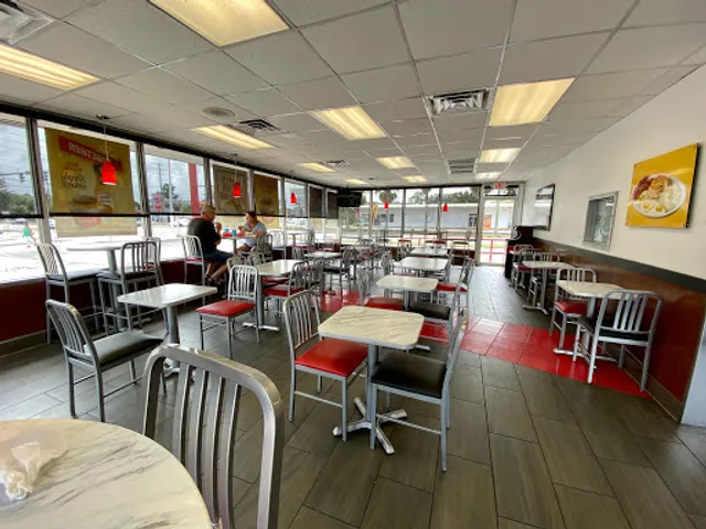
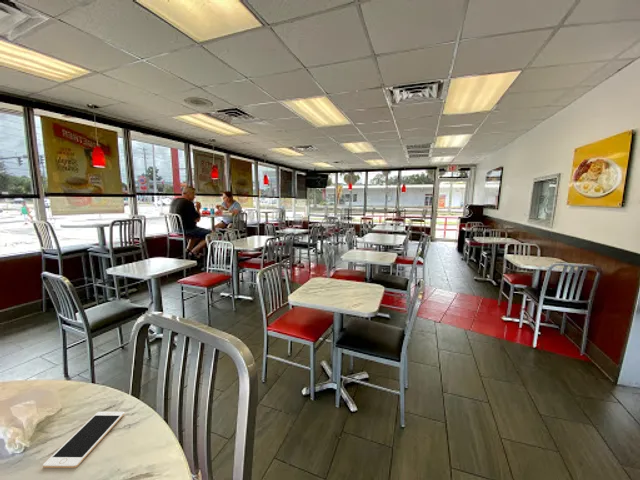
+ cell phone (88, 436)
